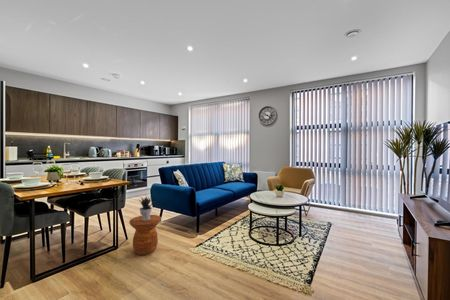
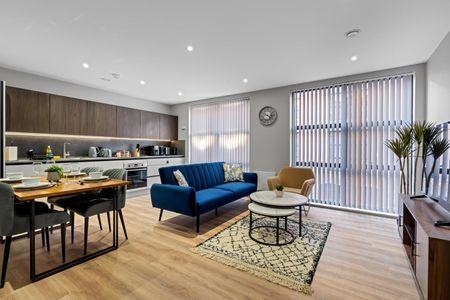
- potted plant (144, 207)
- side table (145, 234)
